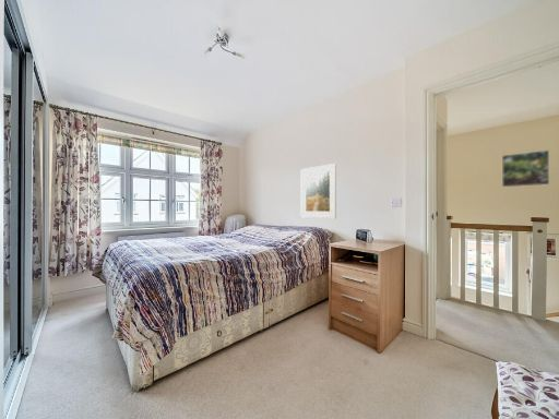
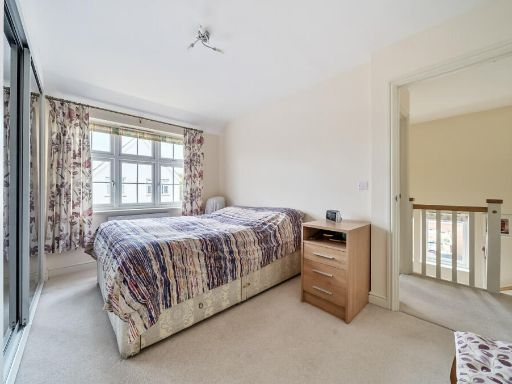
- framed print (524, 169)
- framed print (317, 192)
